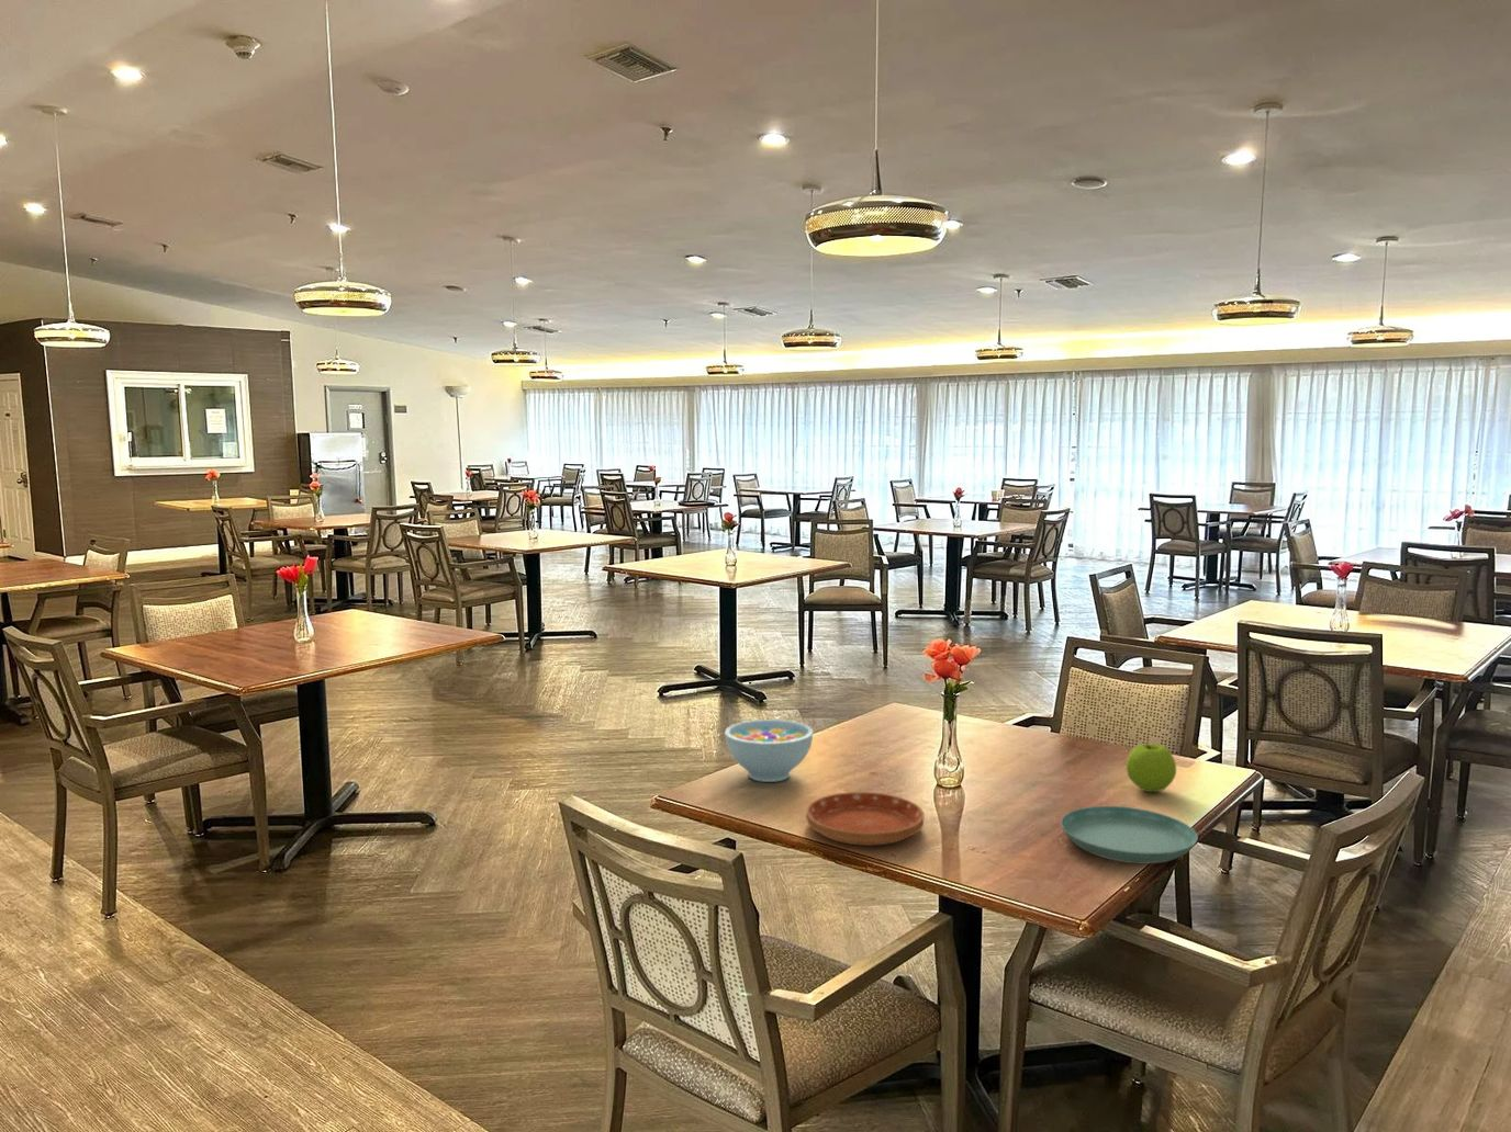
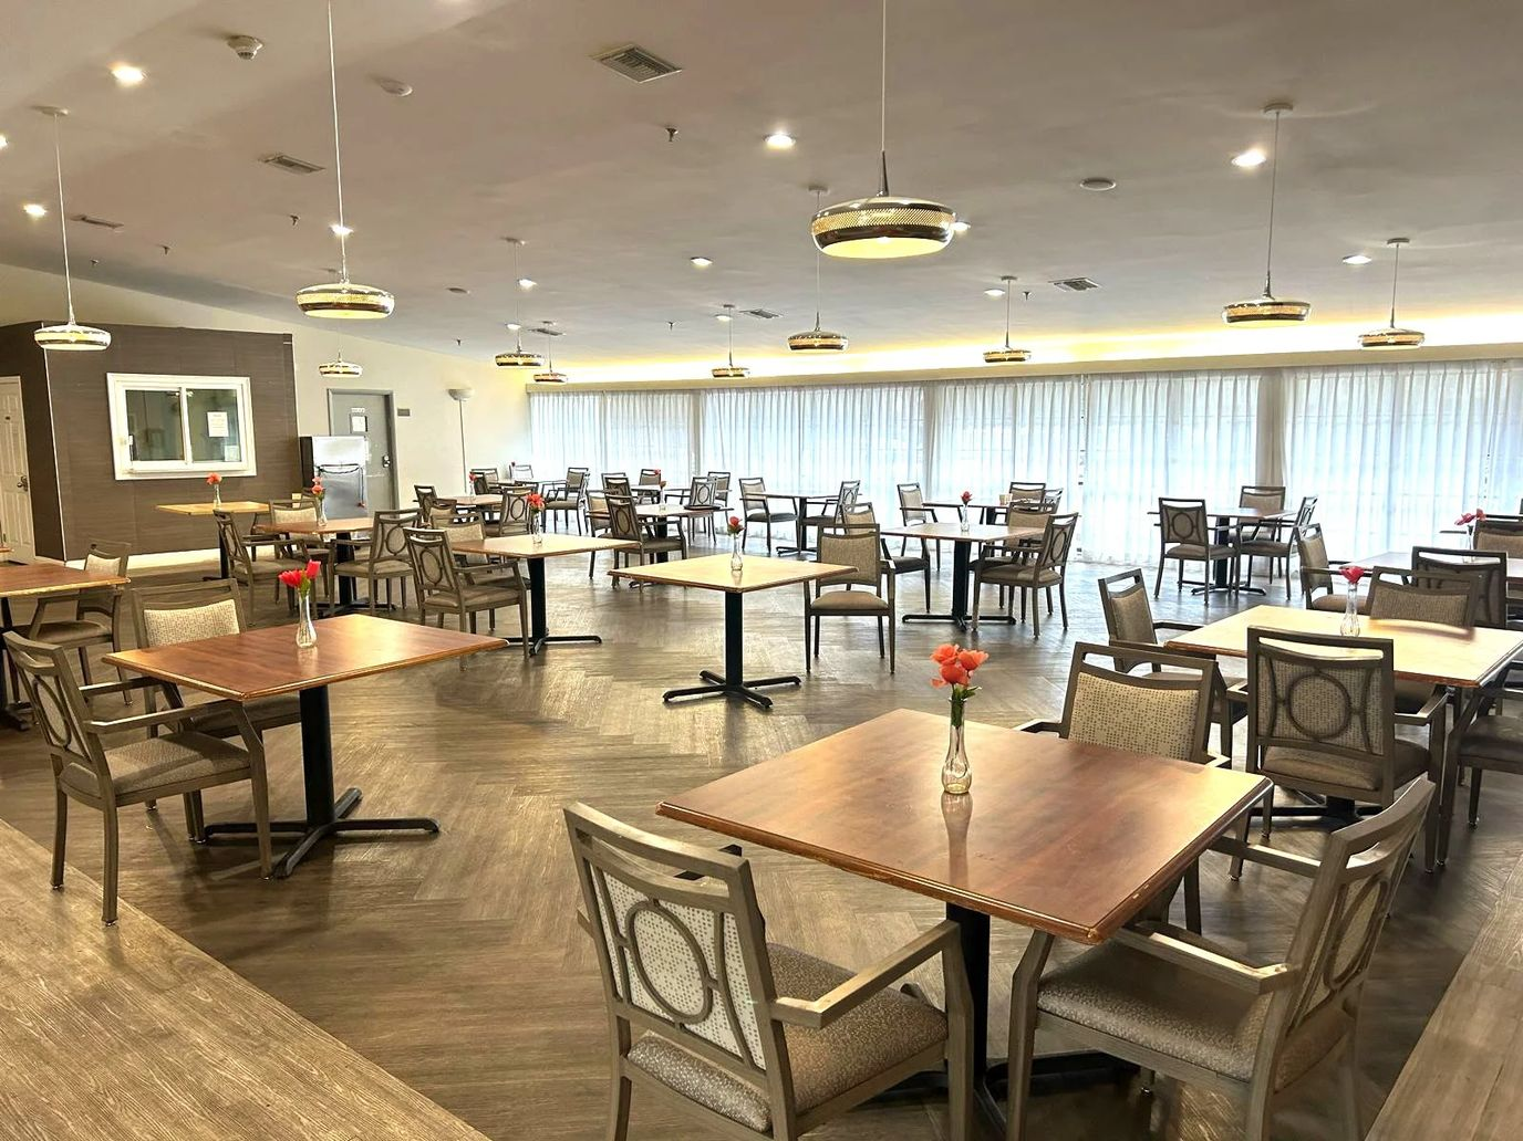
- saucer (1127, 836)
- bowl (769, 753)
- saucer (864, 819)
- apple (1151, 768)
